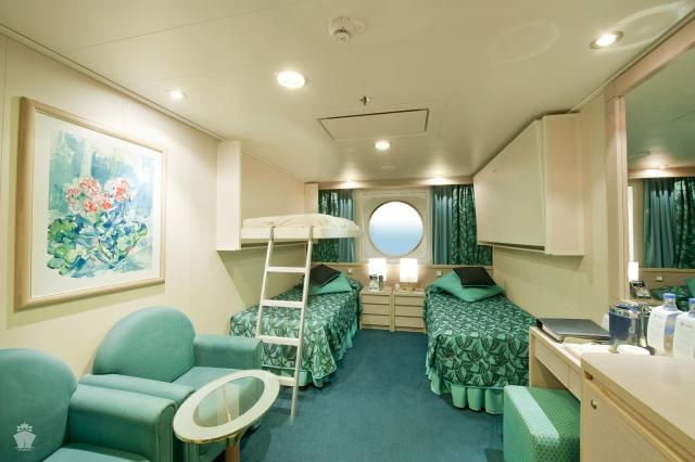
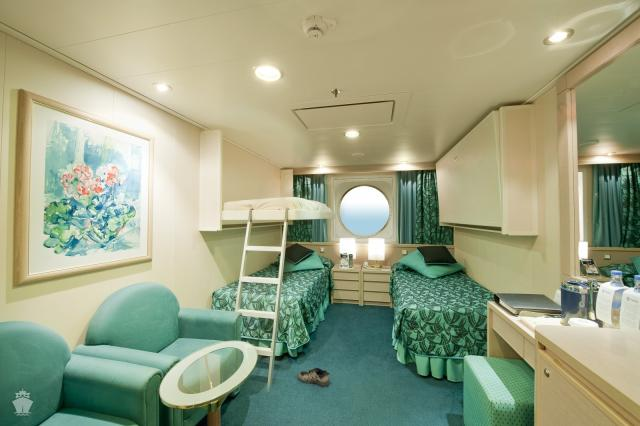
+ shoe (314, 373)
